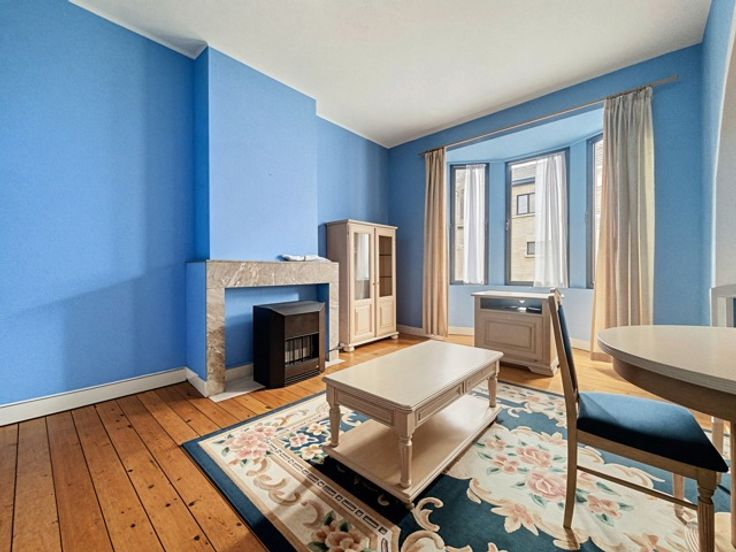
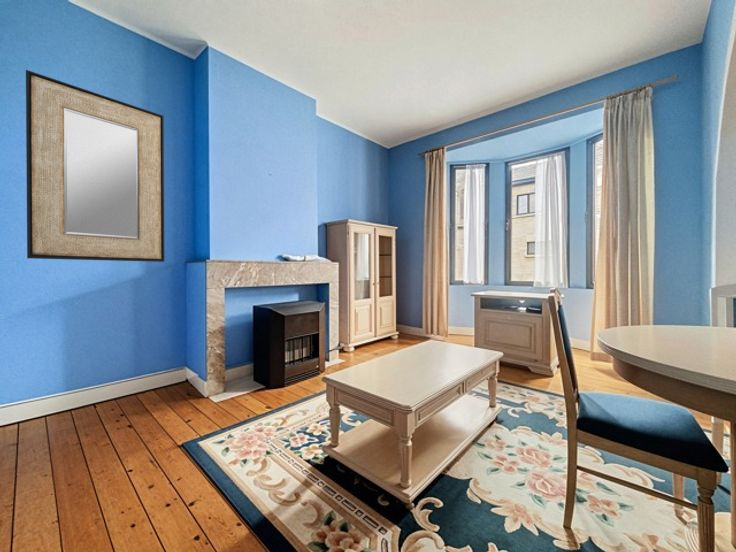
+ home mirror (103, 178)
